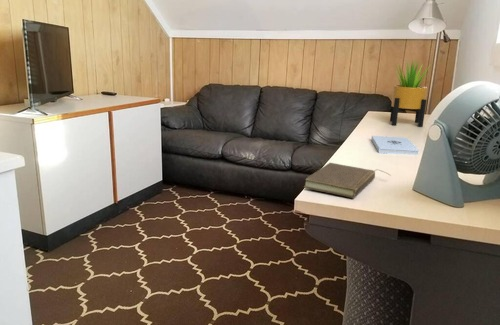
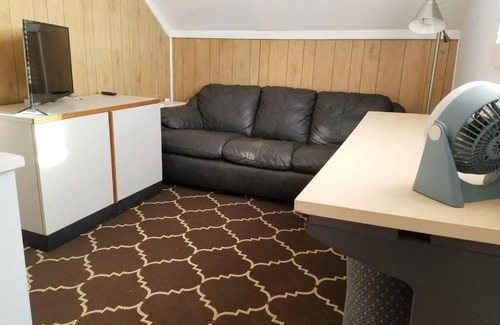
- book (349, 179)
- notepad (393, 144)
- potted plant (409, 92)
